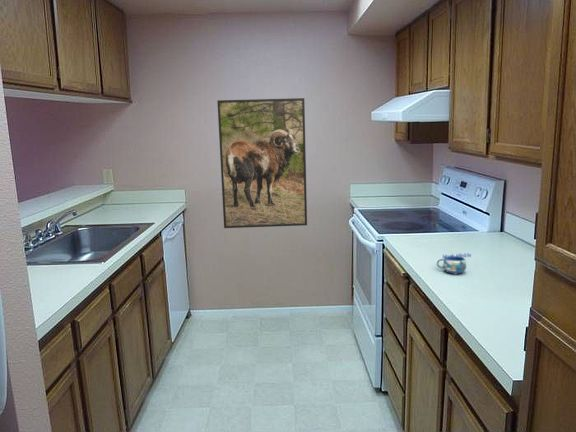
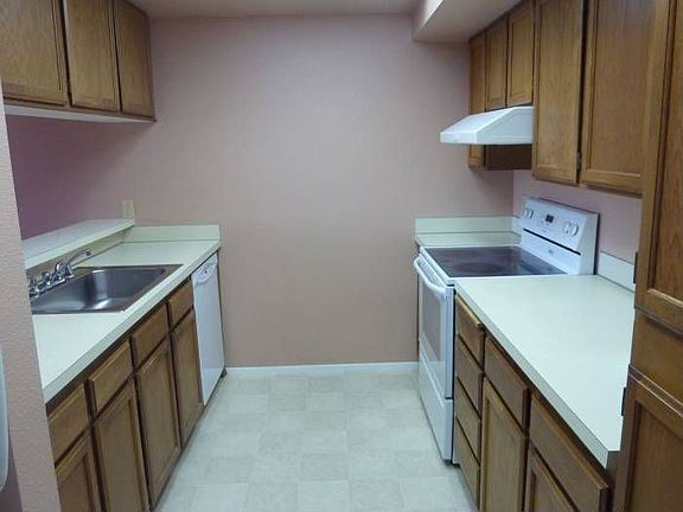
- mug (453, 262)
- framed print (263, 164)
